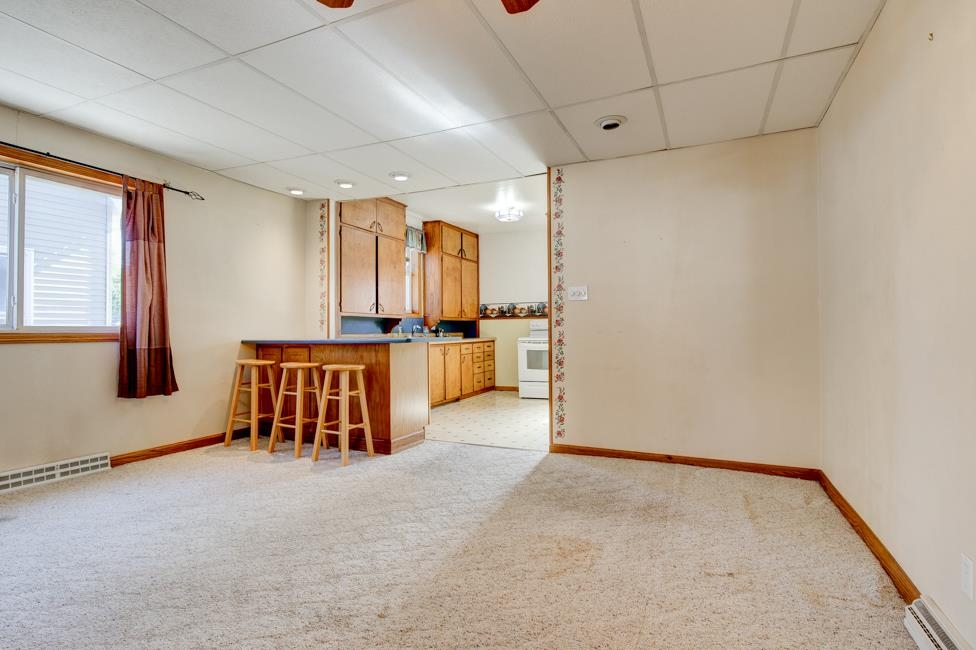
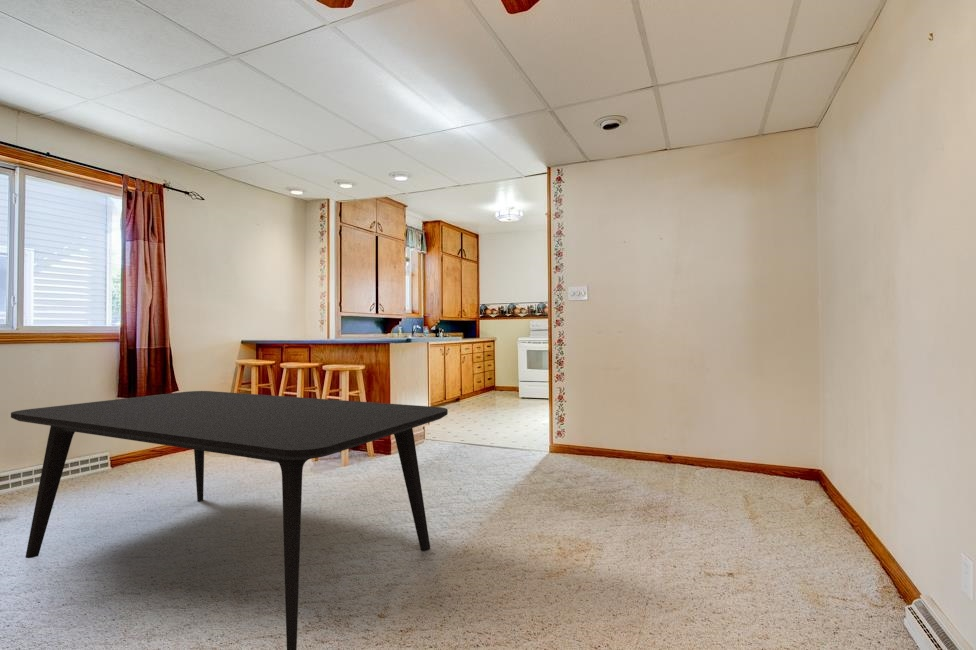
+ dining table (234, 455)
